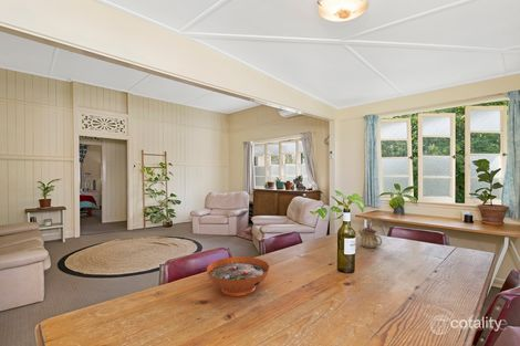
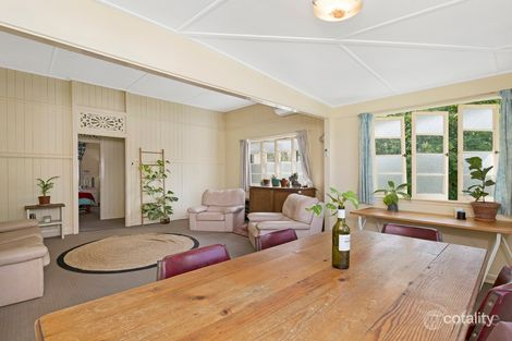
- decorative bowl (238, 276)
- teapot (370, 235)
